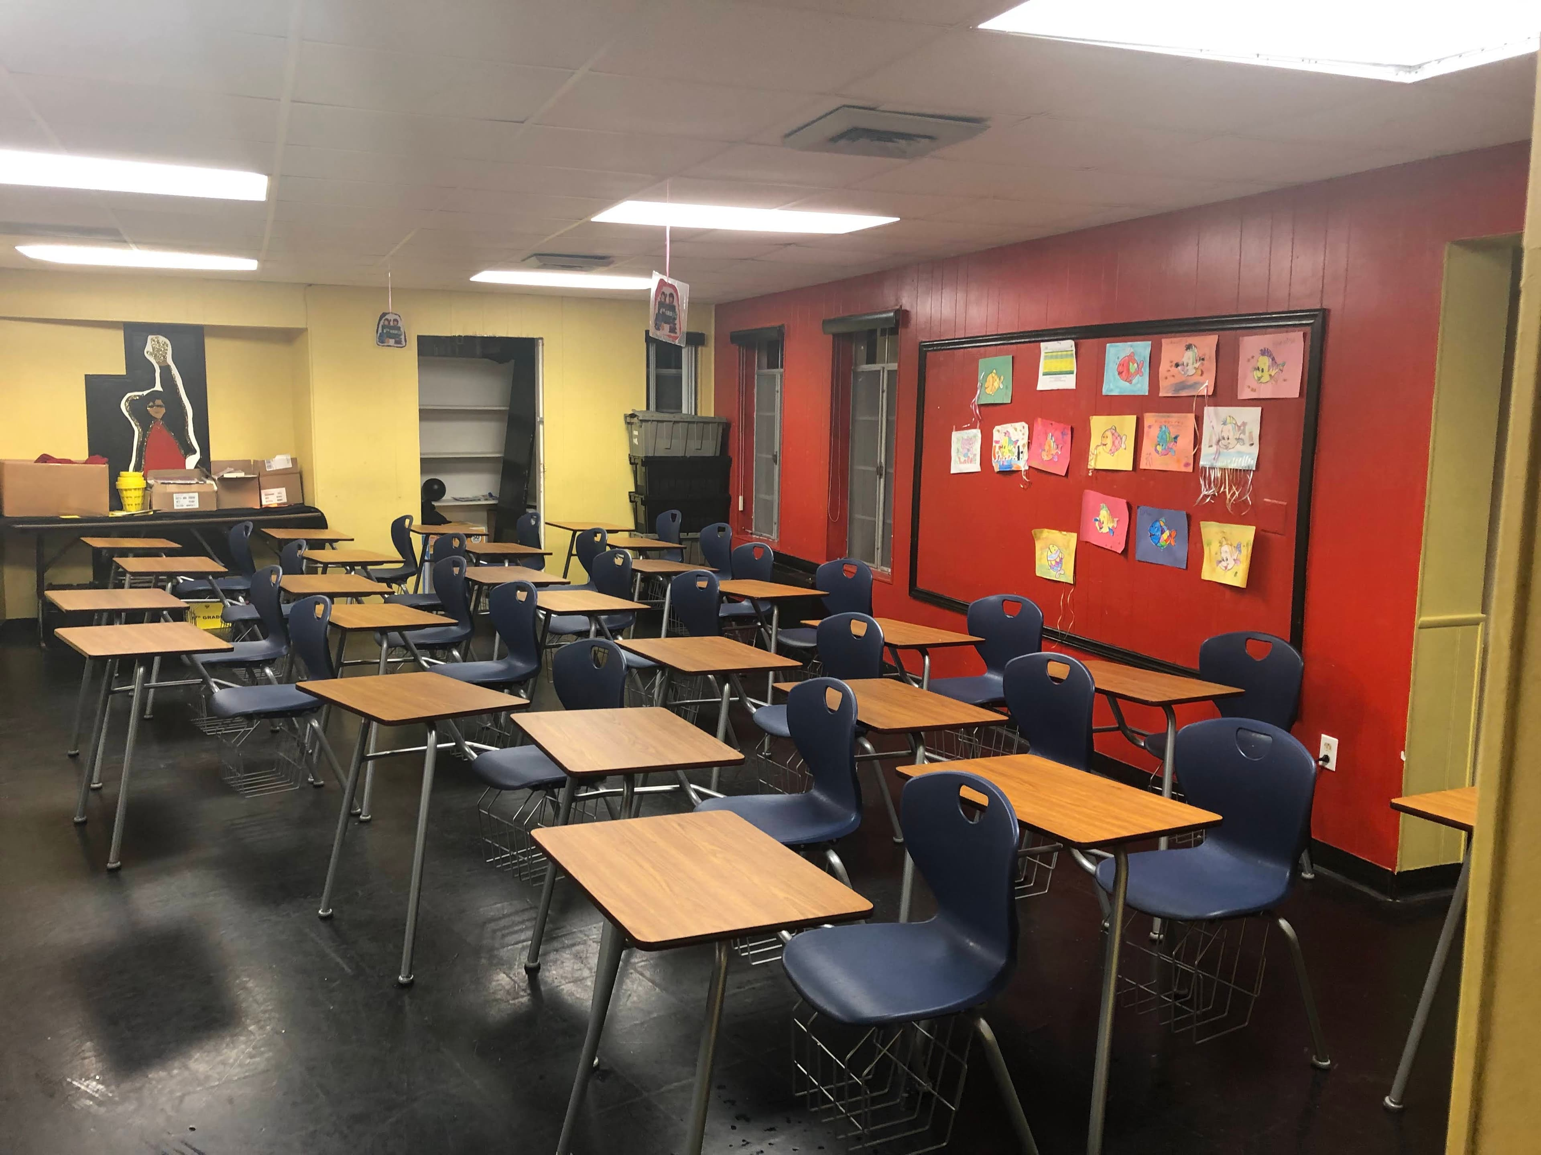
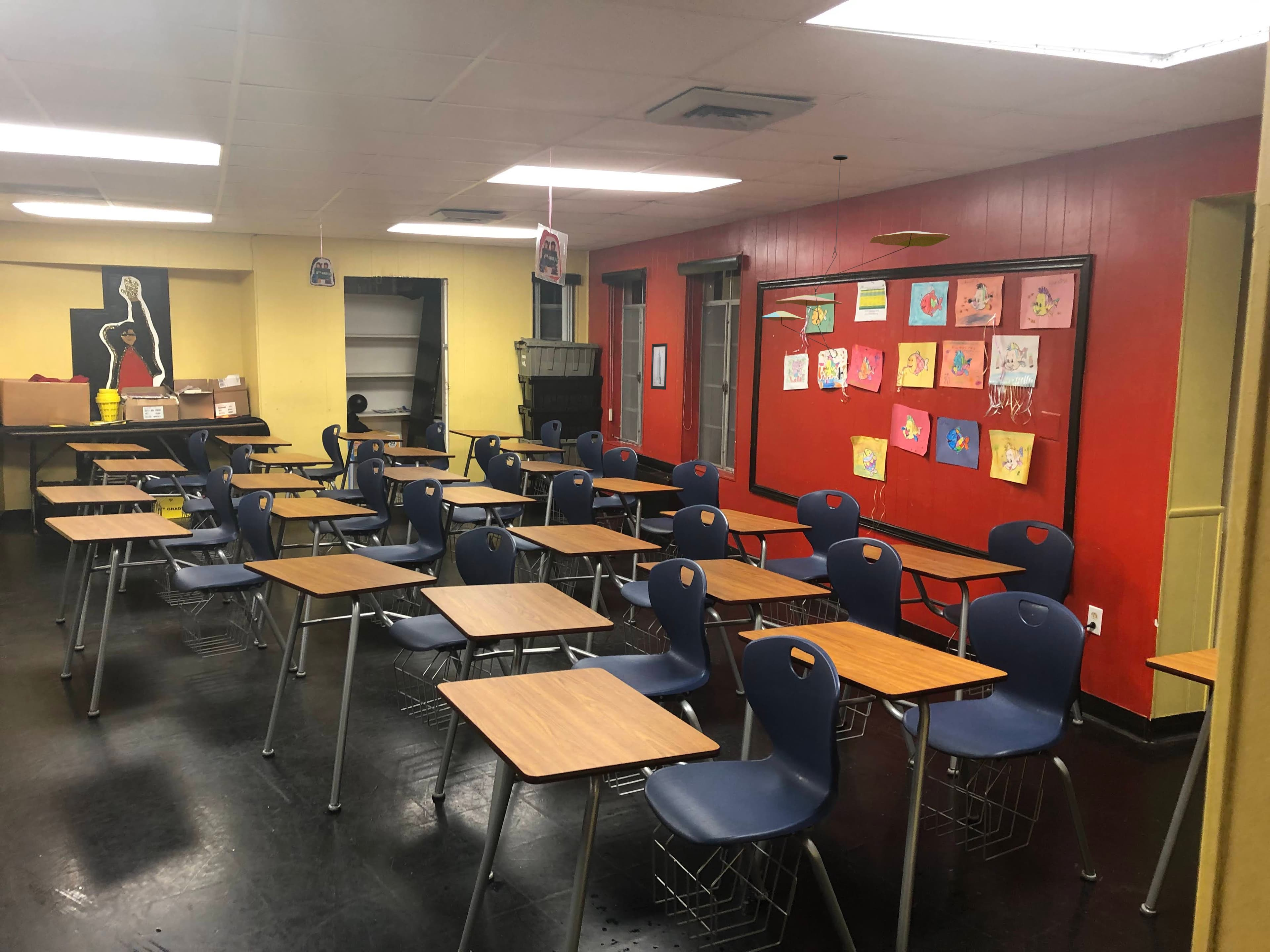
+ wall art (659, 366)
+ ceiling mobile (855, 266)
